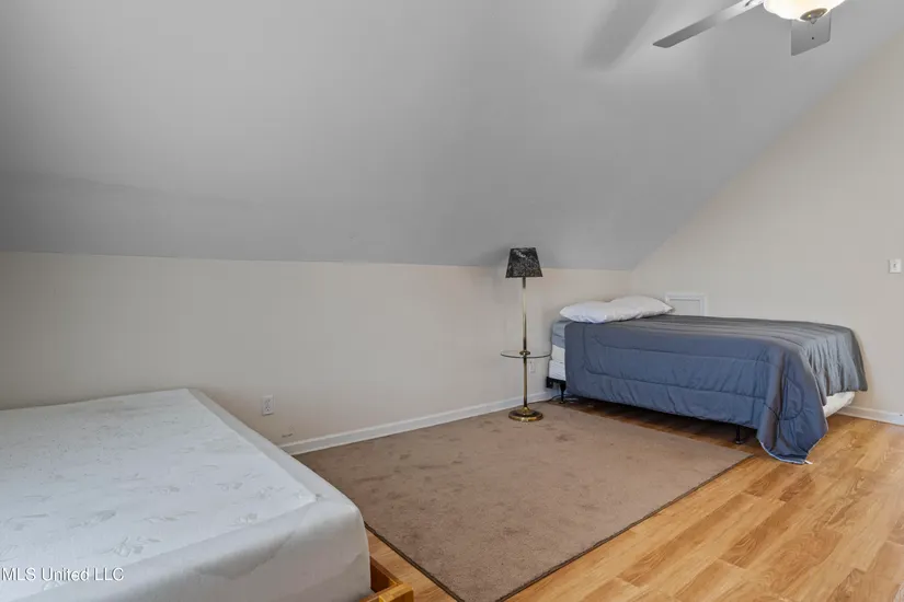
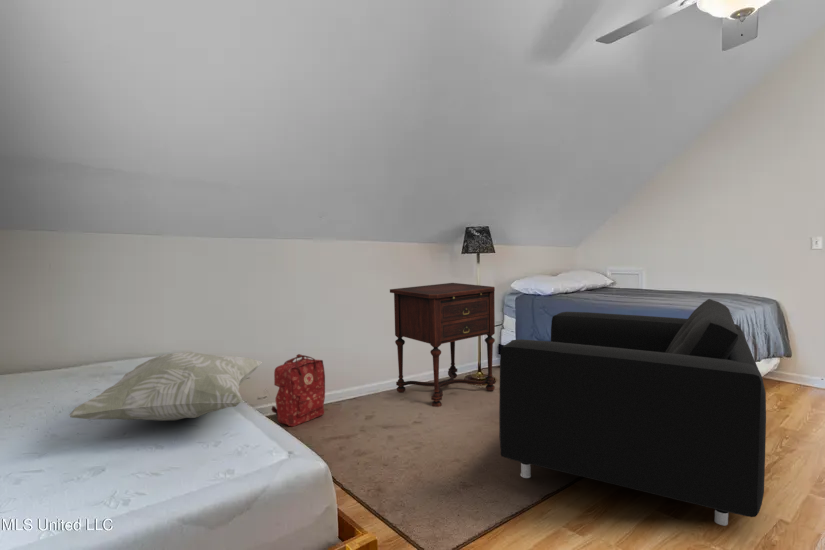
+ backpack (296, 386)
+ side table (444, 340)
+ decorative pillow (181, 384)
+ armchair (628, 387)
